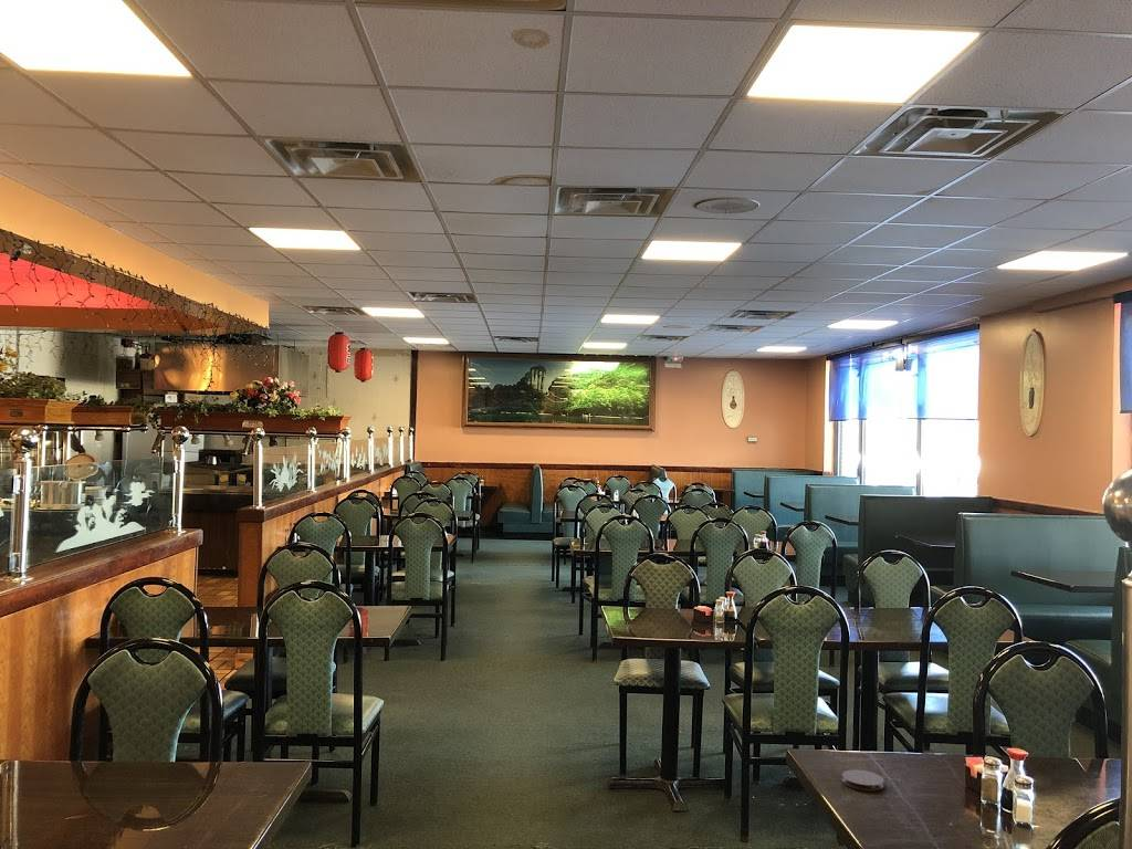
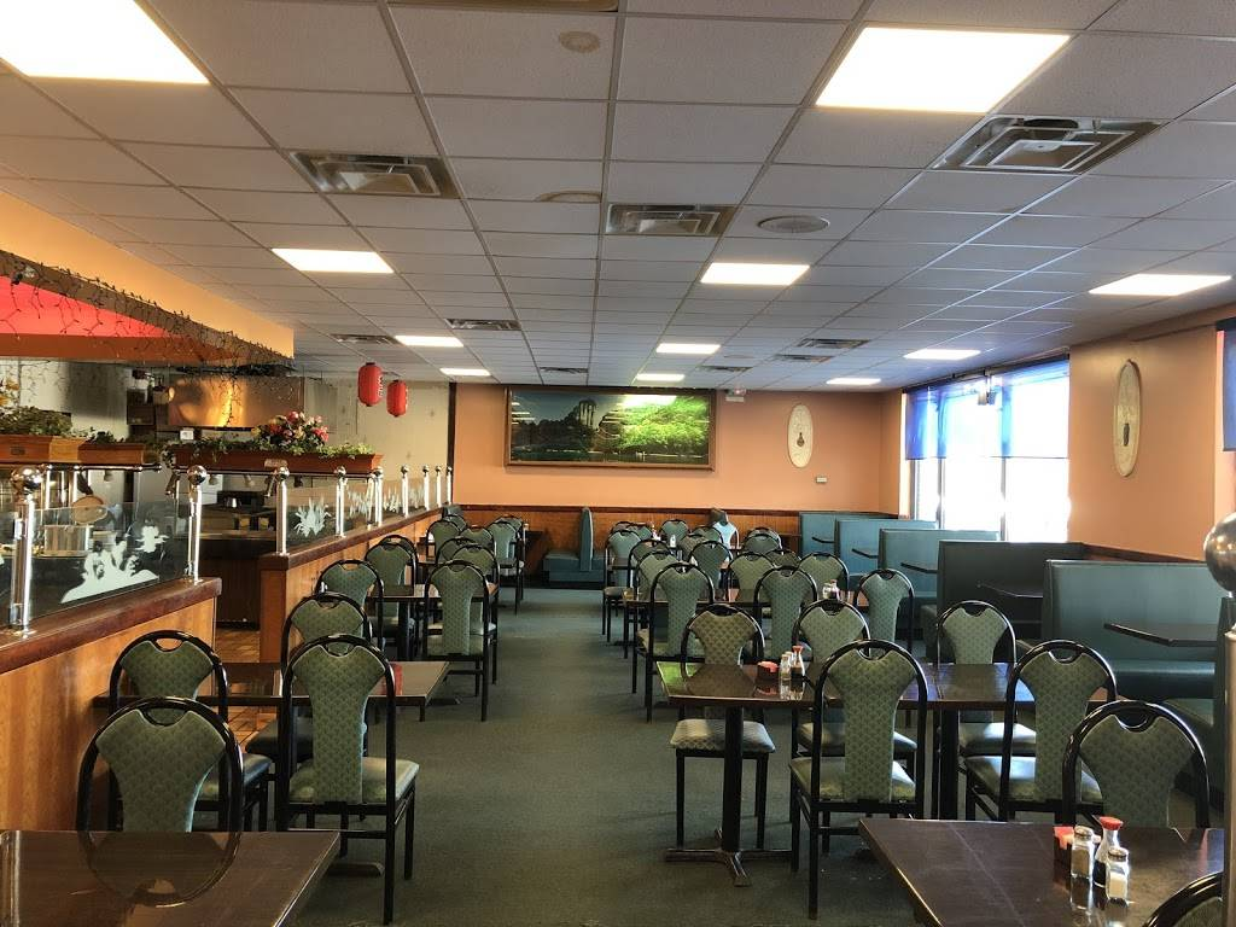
- coaster (862, 779)
